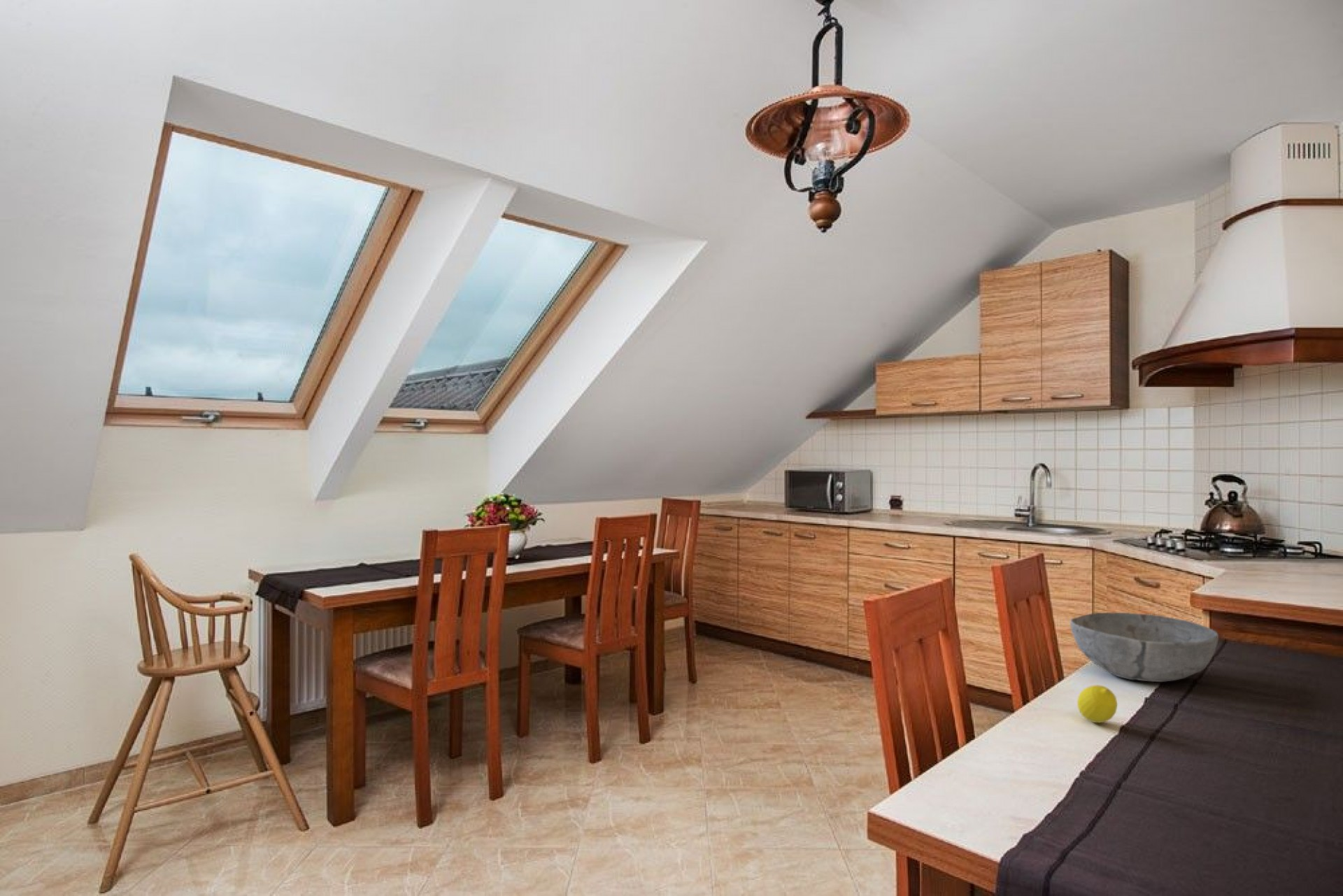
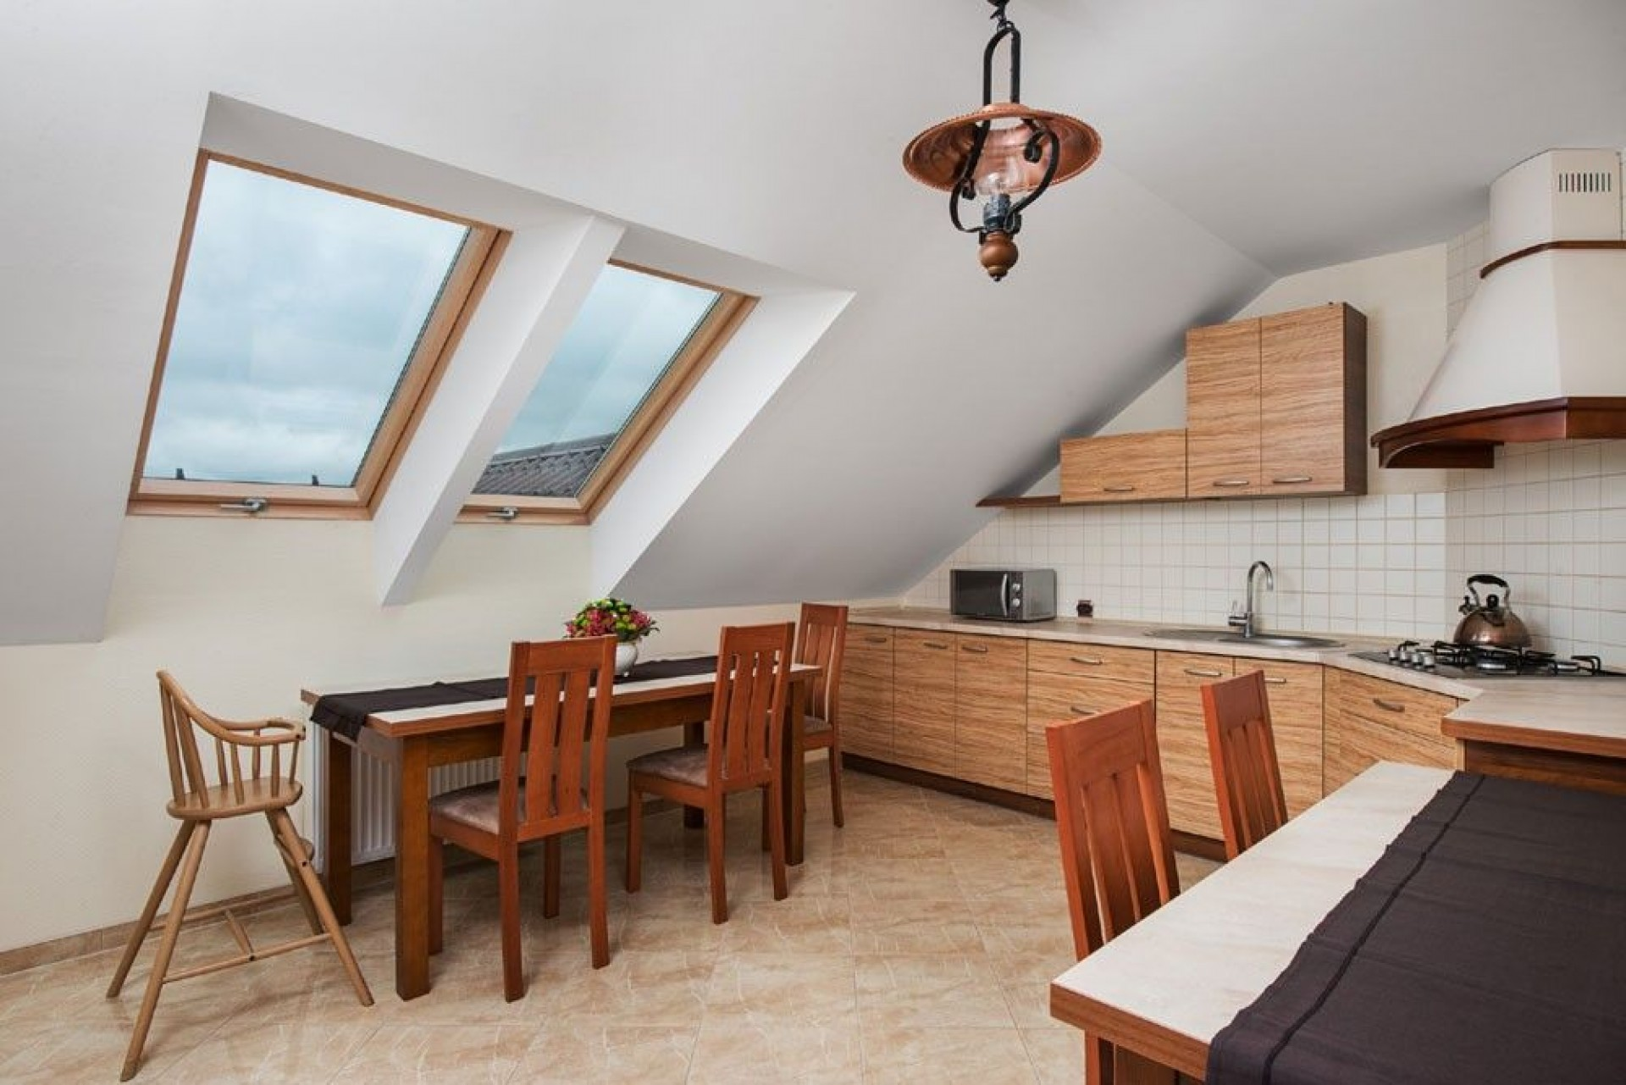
- fruit (1097, 704)
- bowl (1141, 648)
